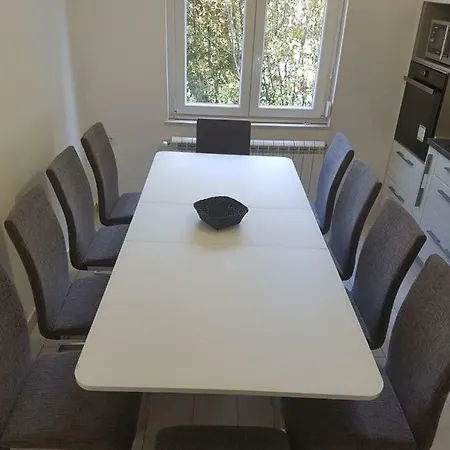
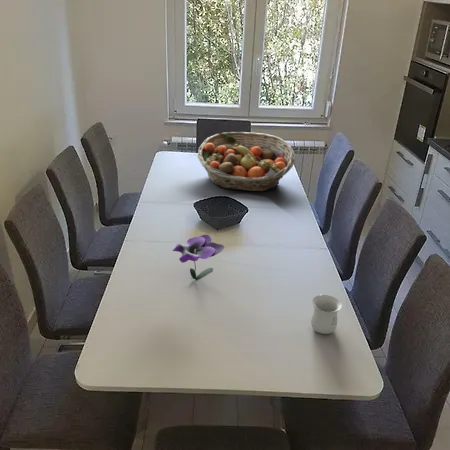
+ fruit basket (245, 161)
+ mug (323, 312)
+ flower (196, 260)
